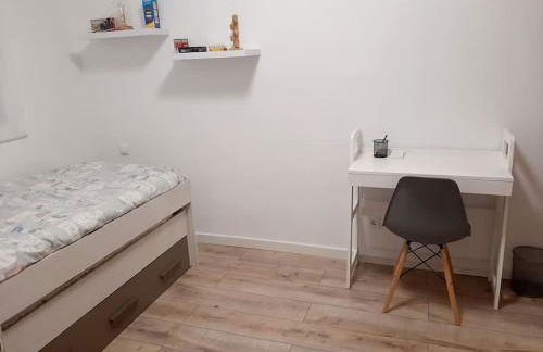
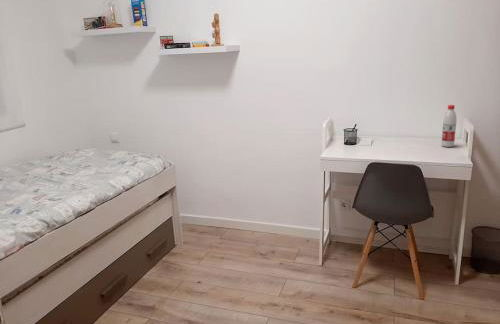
+ water bottle (449, 125)
